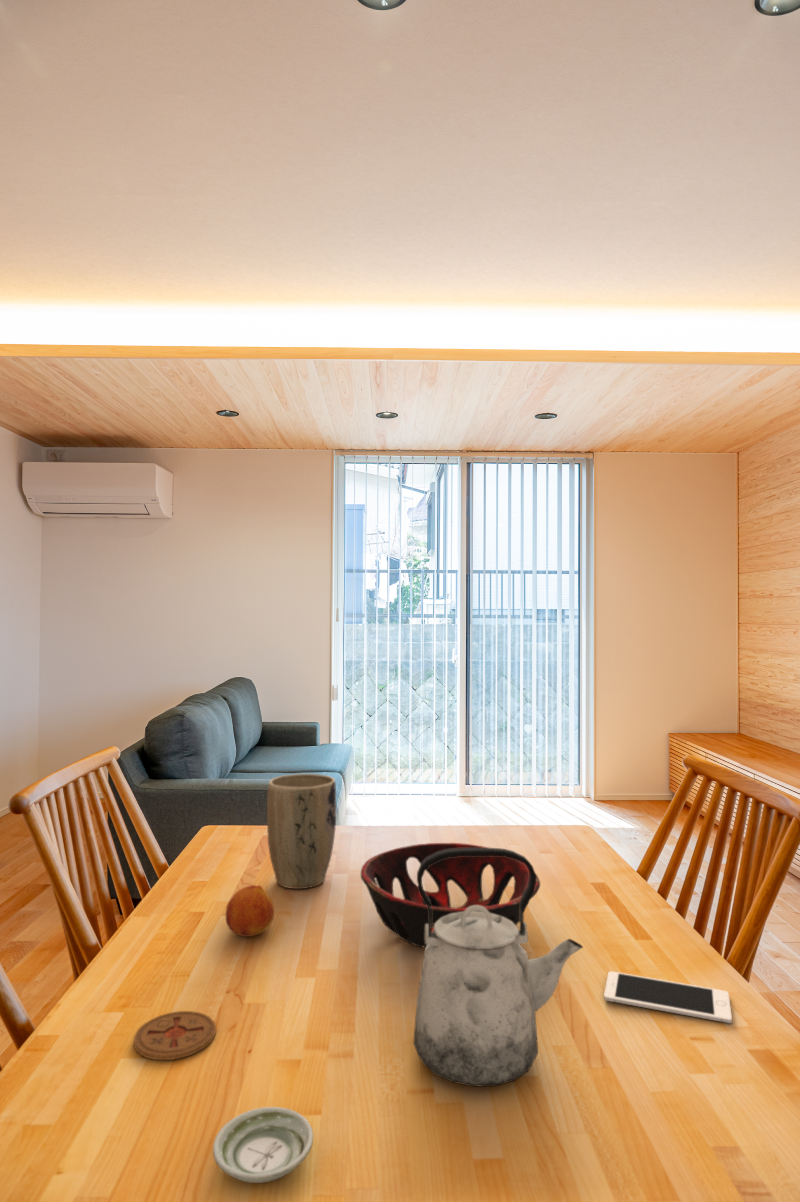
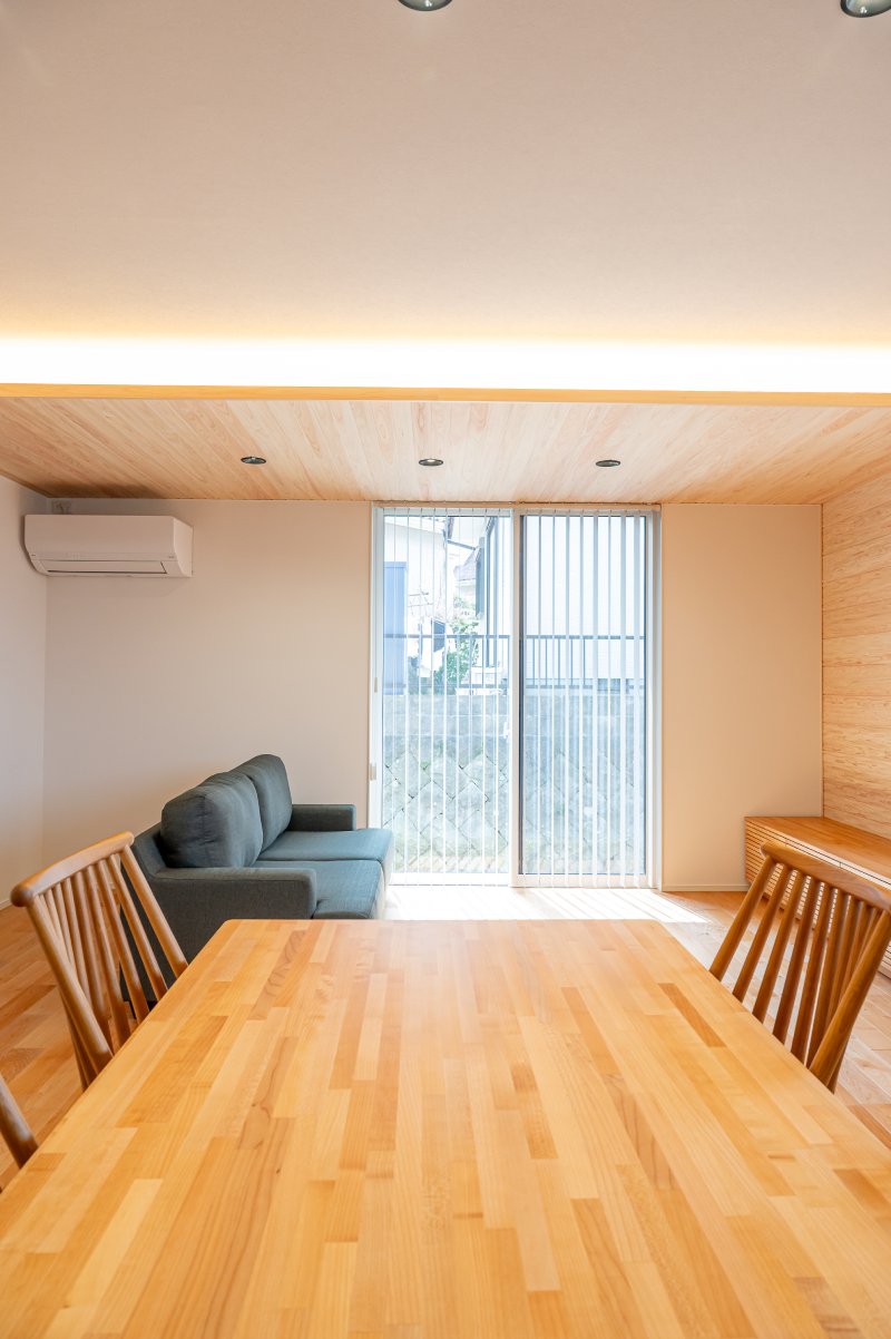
- saucer (263, 1150)
- coaster (175, 1034)
- kettle (499, 953)
- fruit (250, 909)
- cell phone (666, 995)
- plant pot (301, 830)
- decorative bowl (448, 899)
